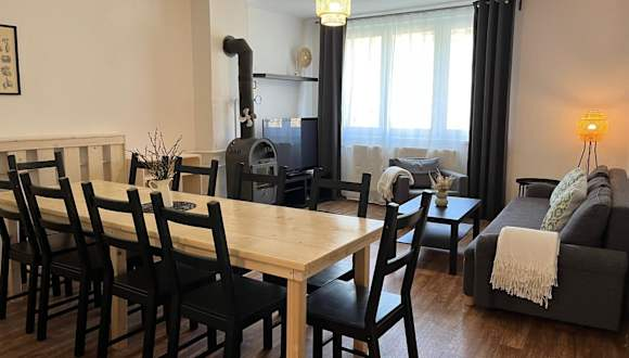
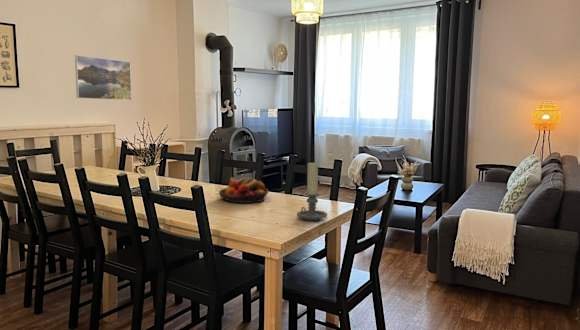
+ fruit bowl (243, 188)
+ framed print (104, 79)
+ candle holder (310, 189)
